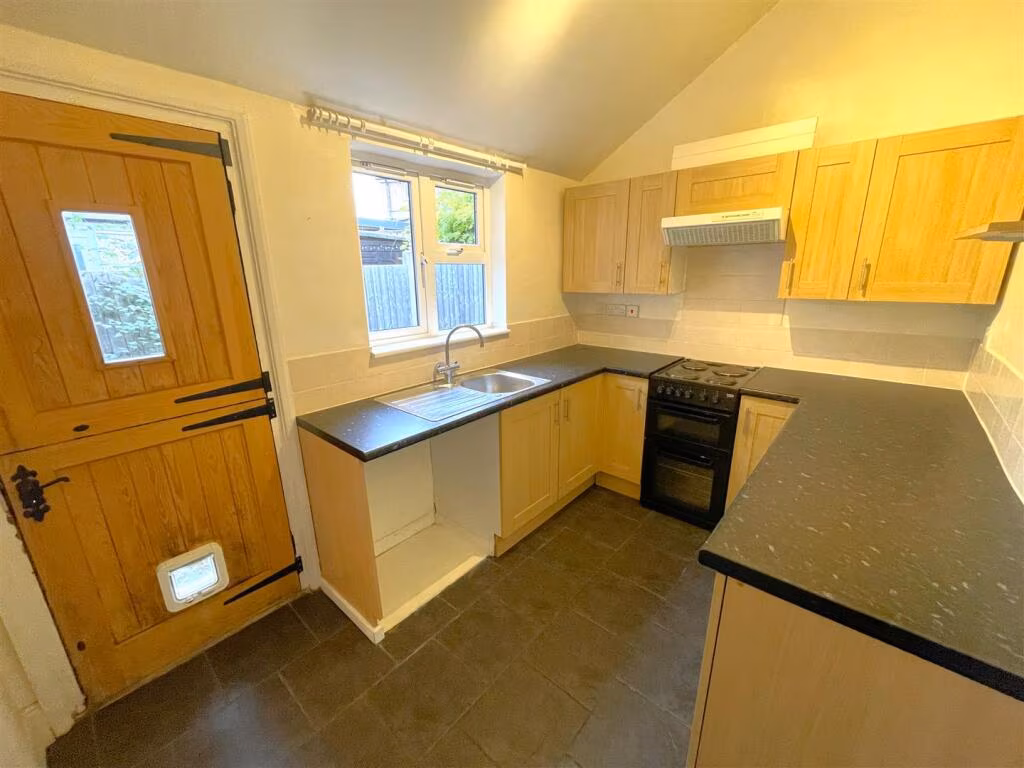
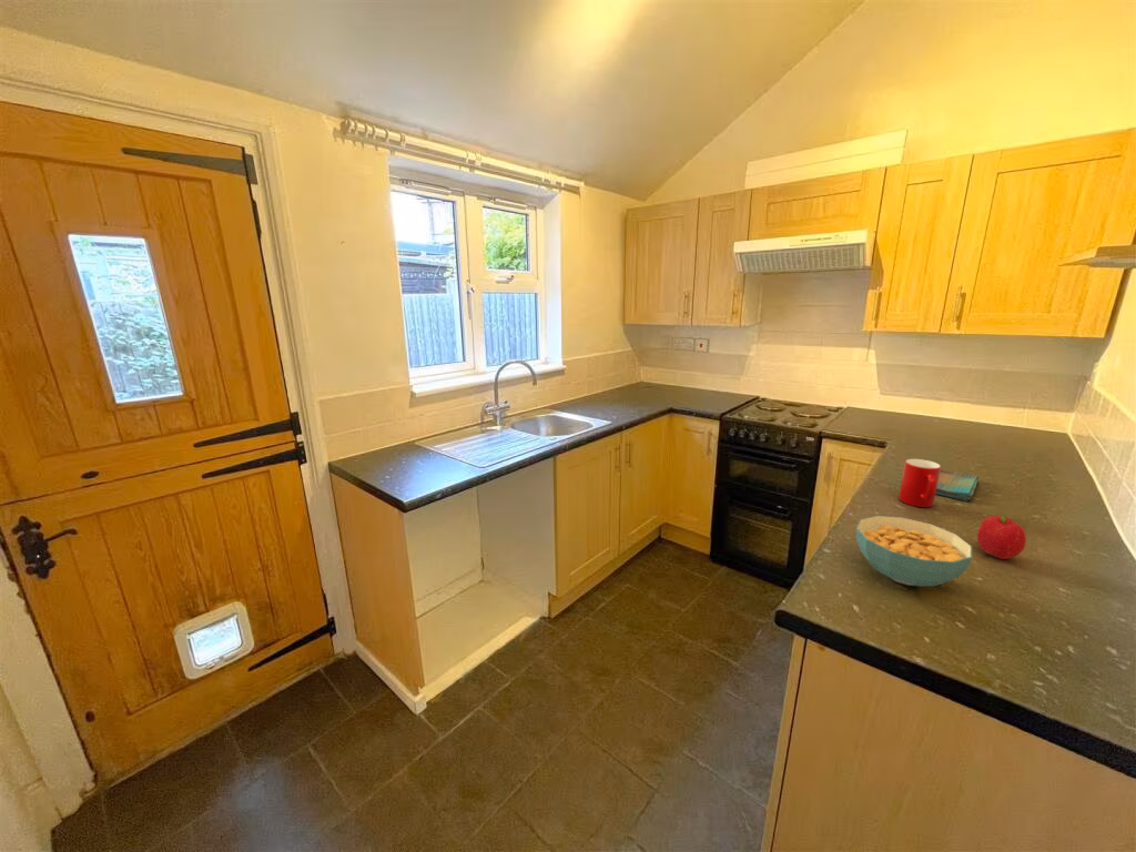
+ dish towel (941, 480)
+ fruit (1001, 536)
+ cup (920, 485)
+ cereal bowl (907, 557)
